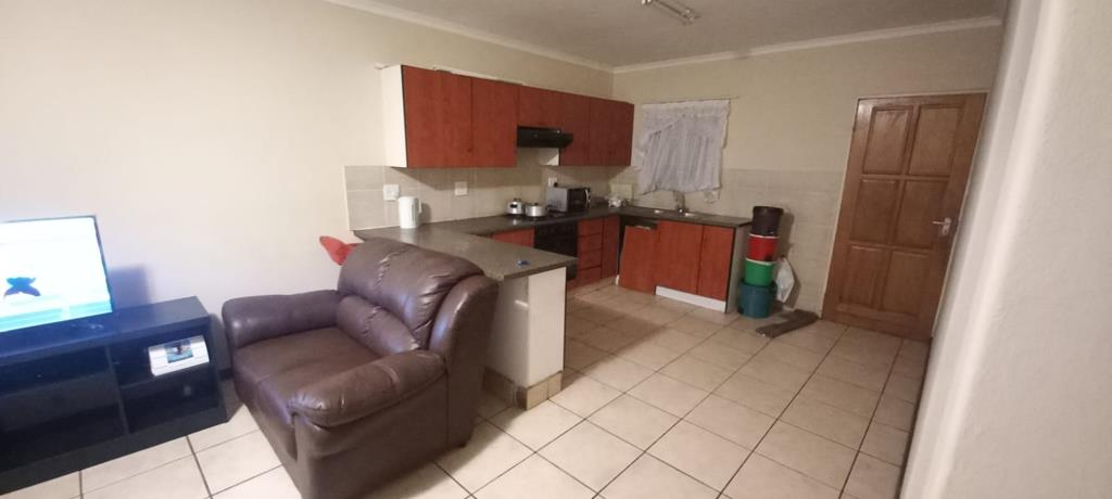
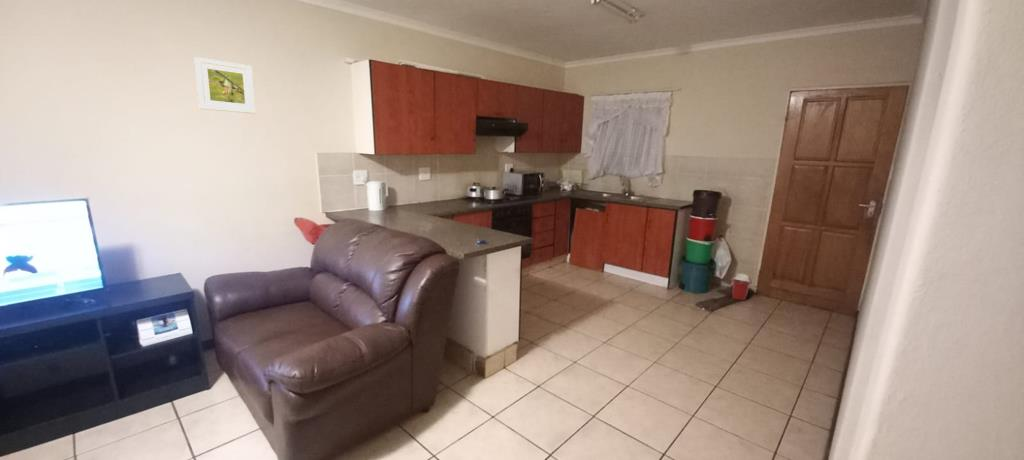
+ bucket (740, 286)
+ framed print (226, 86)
